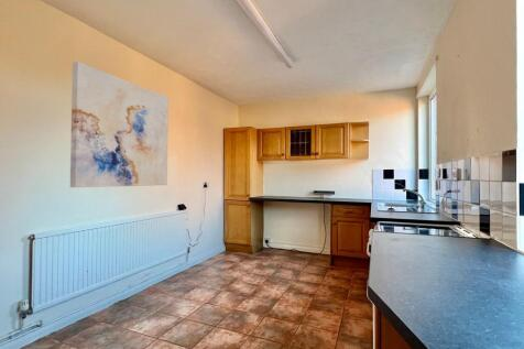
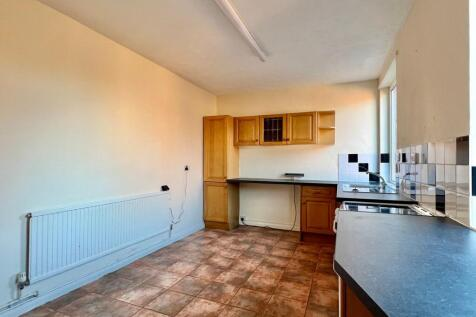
- wall art (128, 134)
